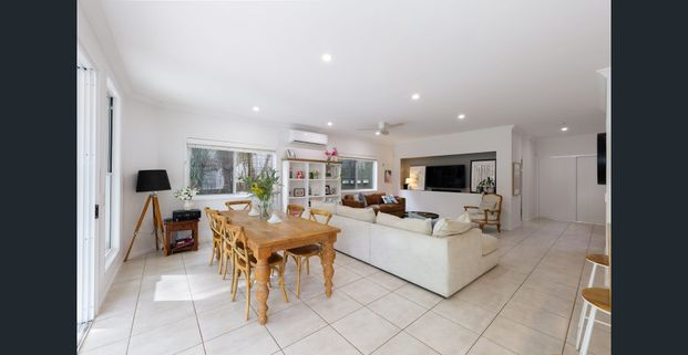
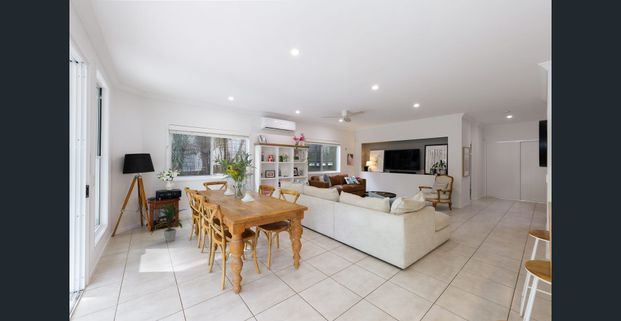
+ indoor plant (168, 221)
